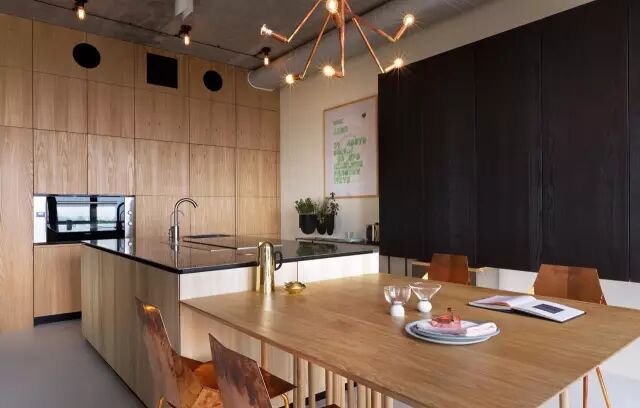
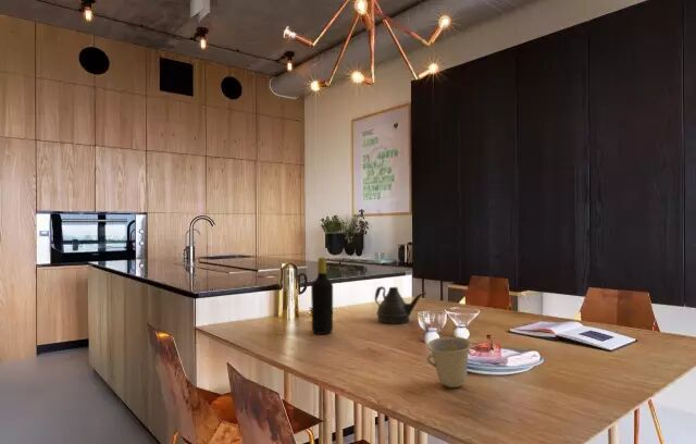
+ bottle (322, 294)
+ cup (449, 363)
+ teapot (399, 304)
